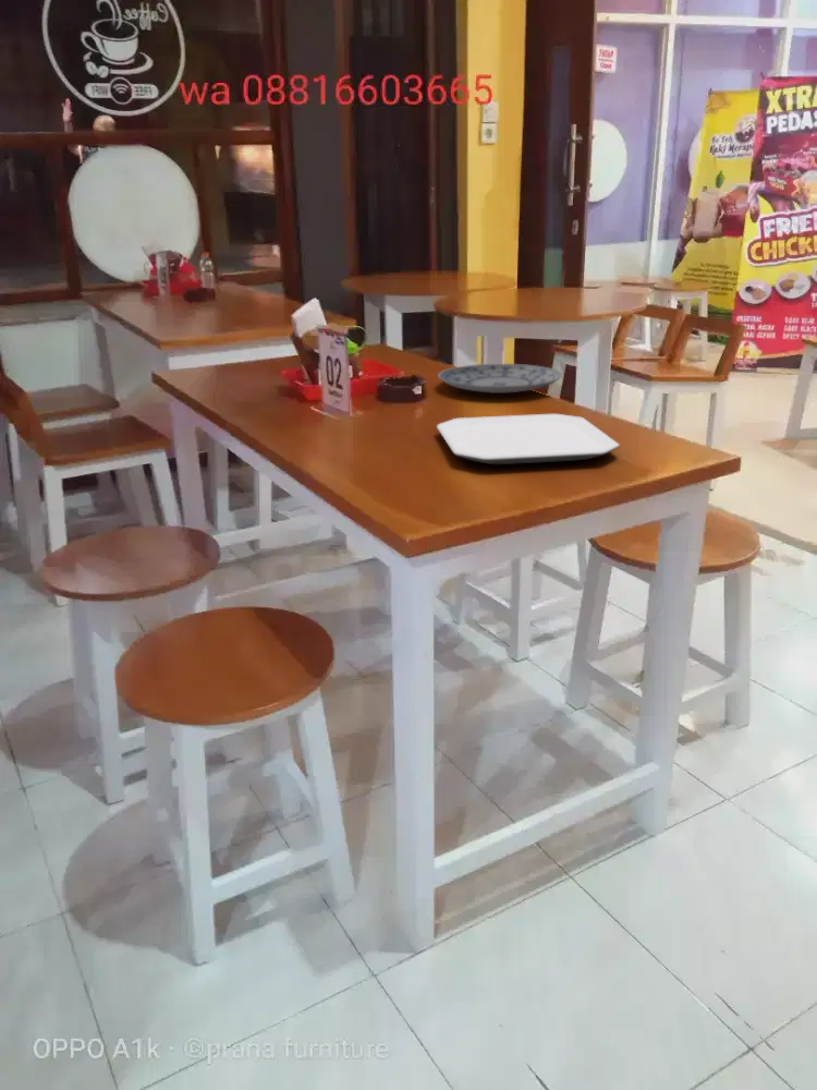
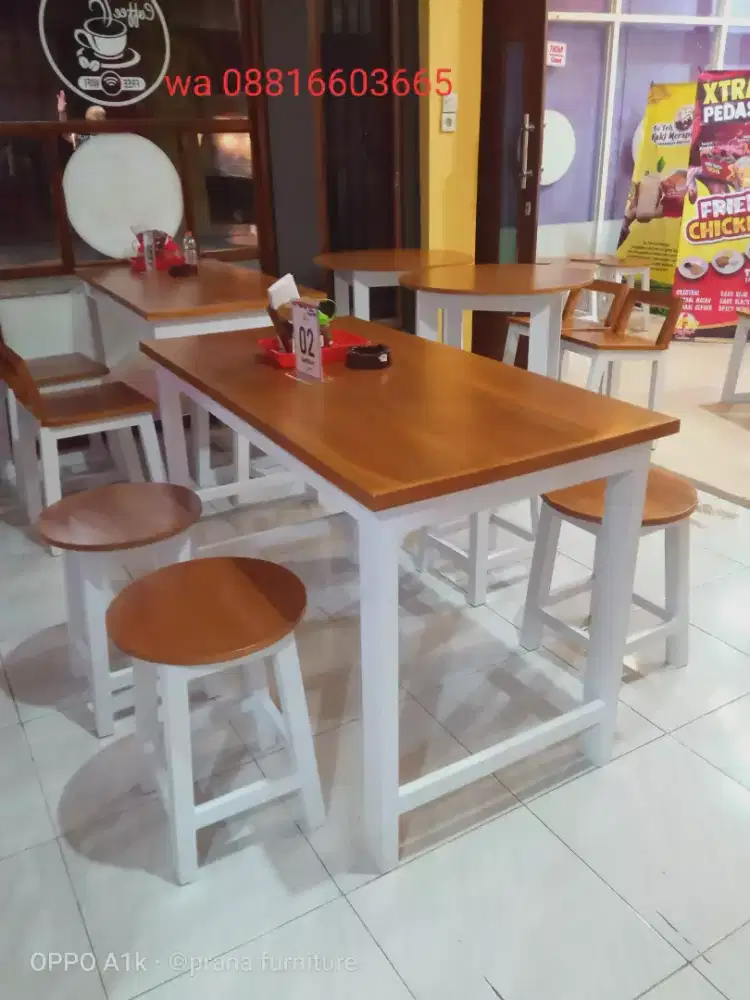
- plate (523, 439)
- plate (499, 380)
